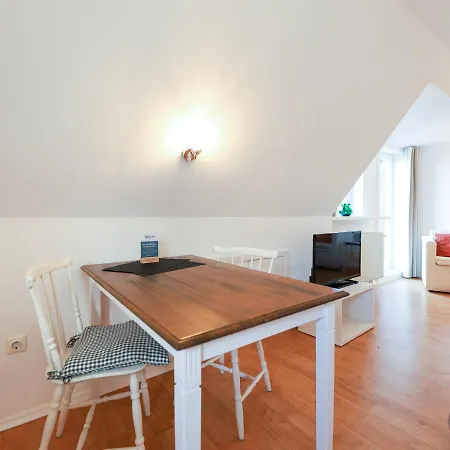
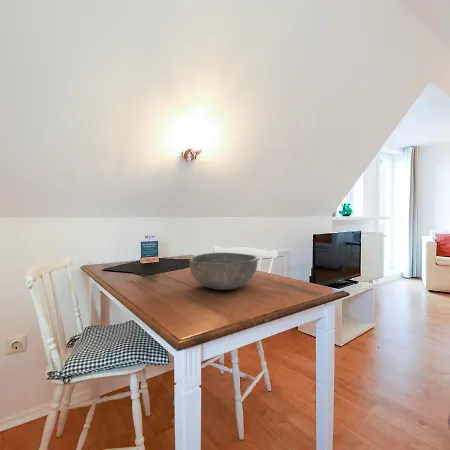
+ bowl (223, 272)
